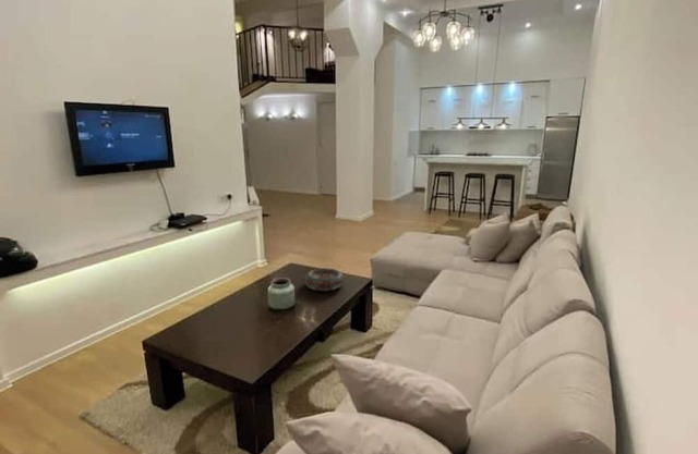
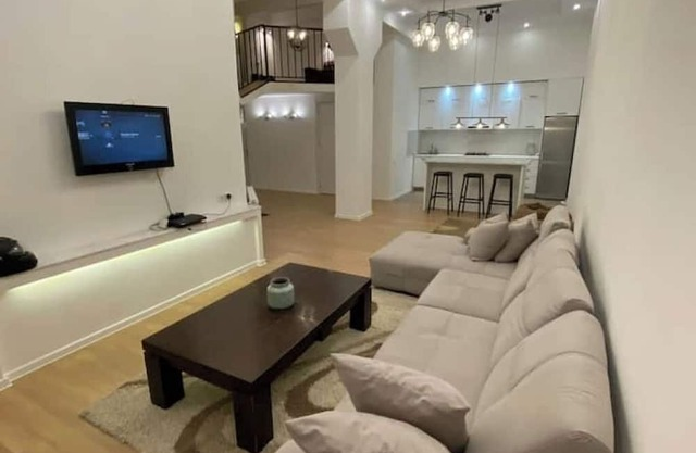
- decorative bowl (324, 279)
